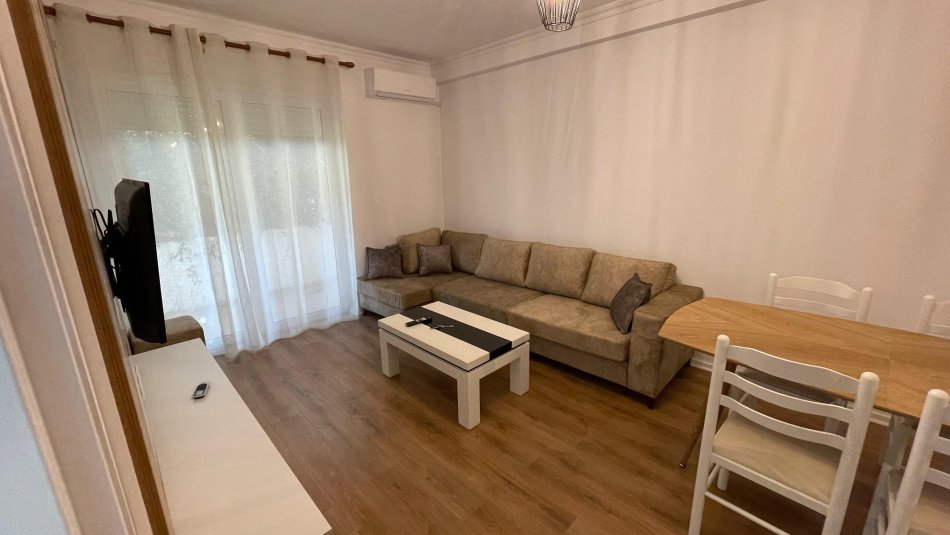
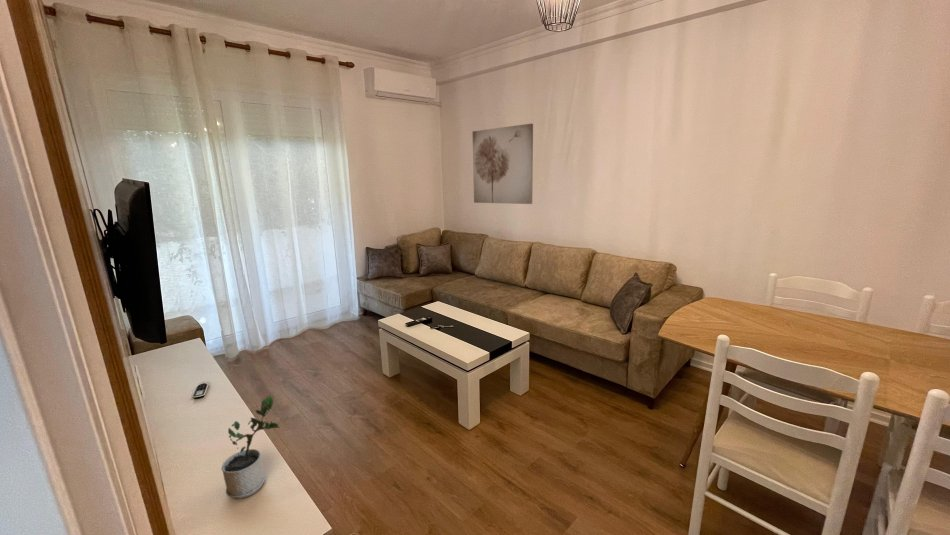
+ wall art (501, 166)
+ potted plant (250, 449)
